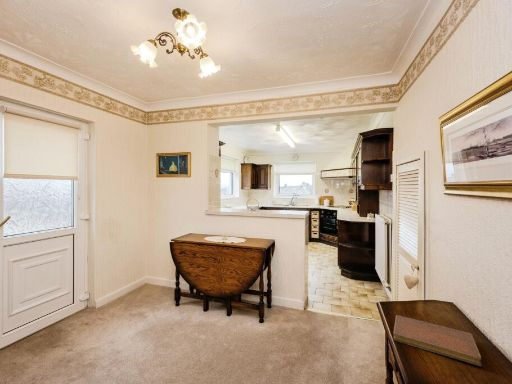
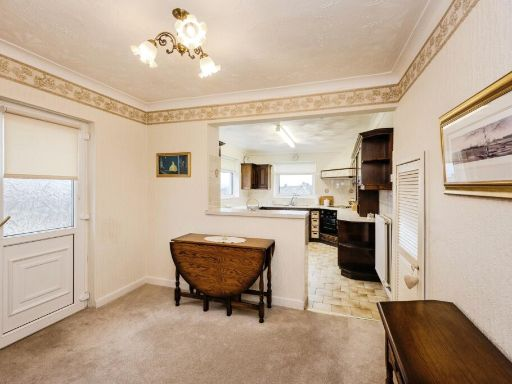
- notebook (432, 336)
